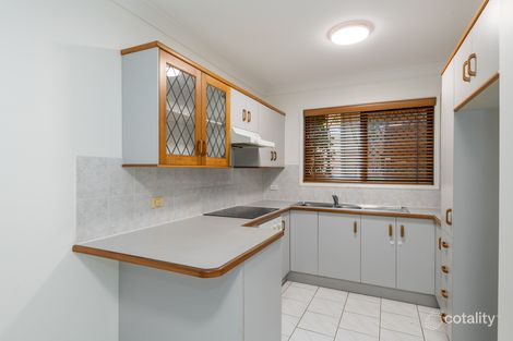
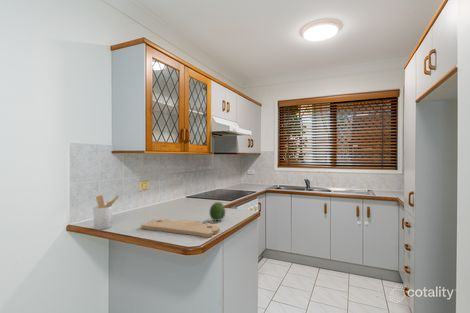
+ utensil holder (107, 211)
+ cutting board (182, 226)
+ fruit (217, 210)
